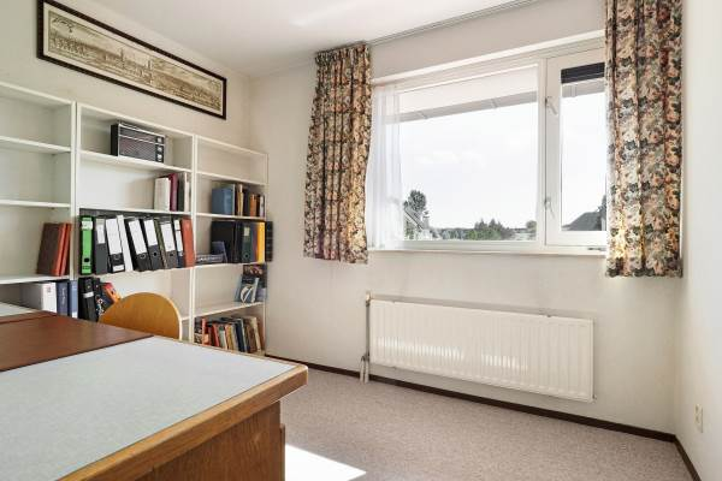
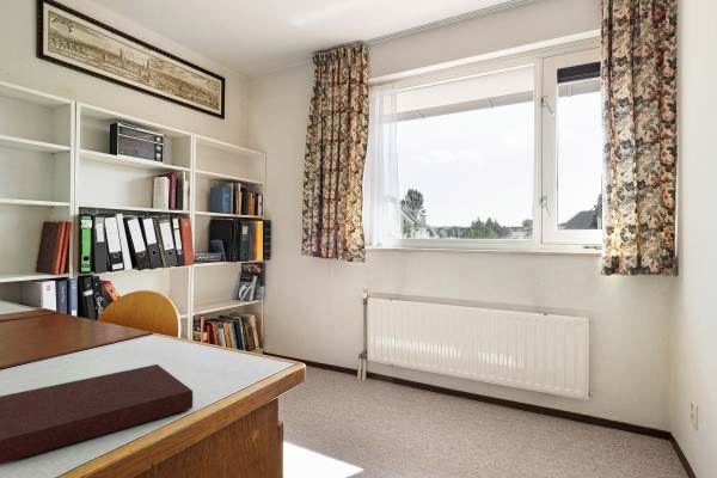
+ notebook (94, 403)
